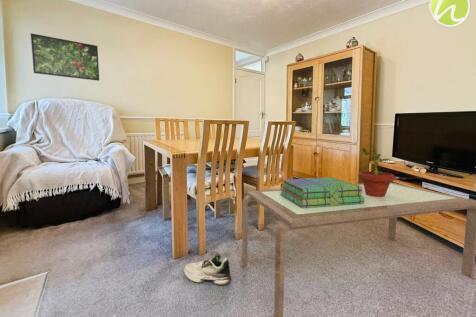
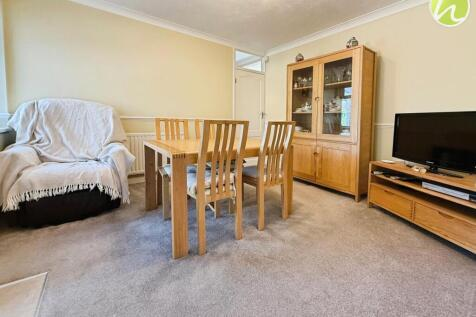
- shoe (206, 265)
- stack of books (319, 190)
- coffee table (352, 222)
- potted plant (375, 169)
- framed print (67, 58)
